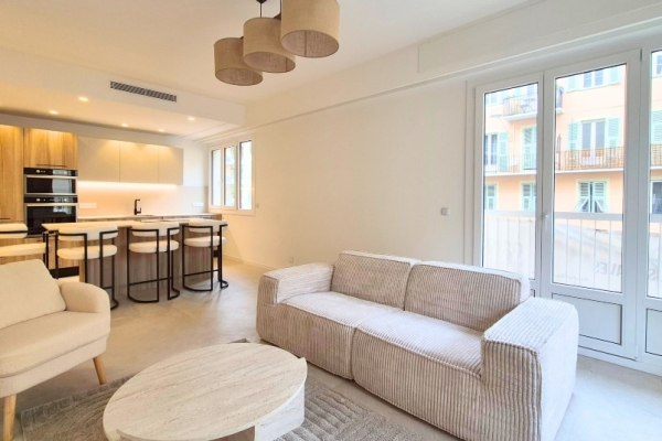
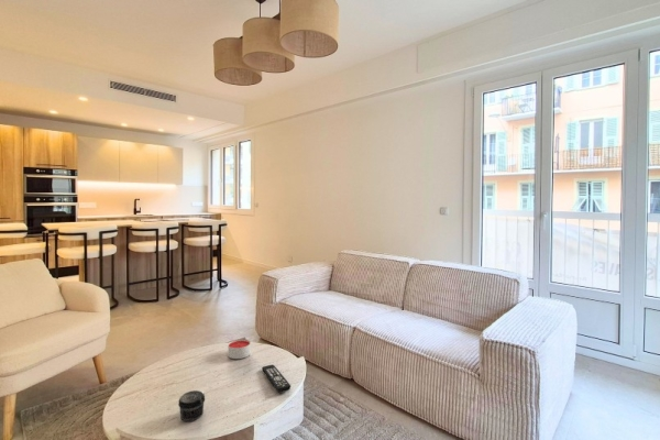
+ jar (191, 406)
+ remote control (275, 377)
+ candle (239, 348)
